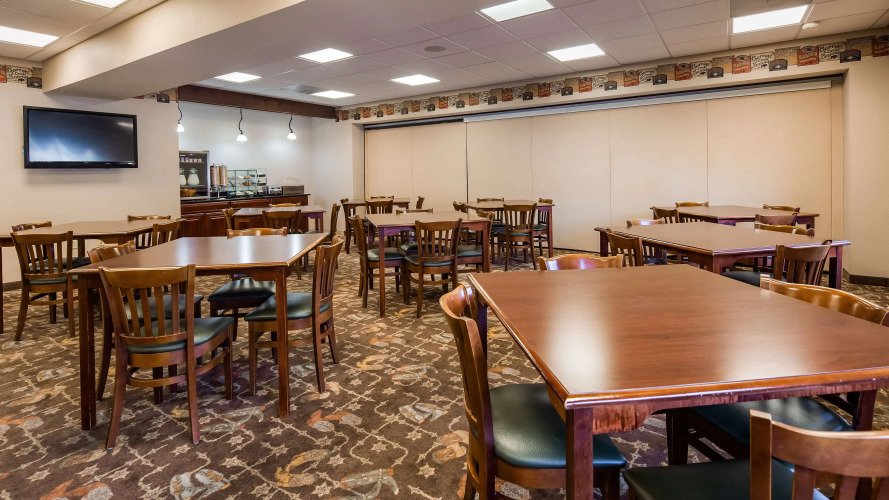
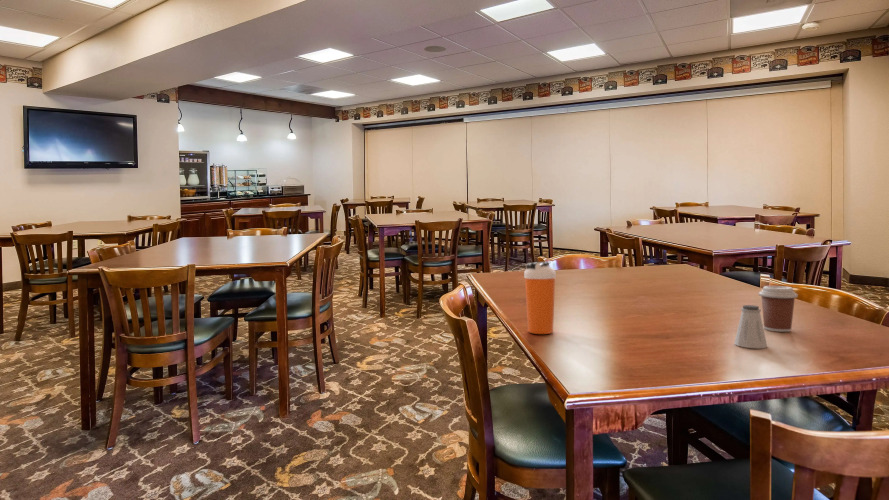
+ shaker bottle (540, 297)
+ saltshaker (750, 325)
+ coffee cup (777, 308)
